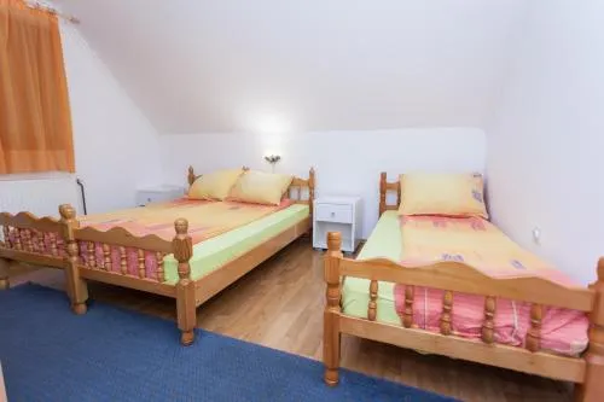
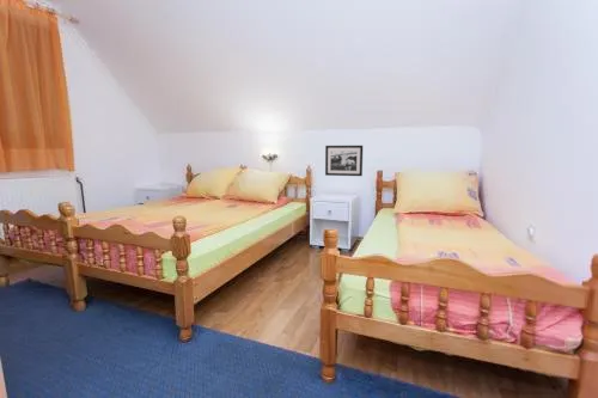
+ picture frame (343, 160)
